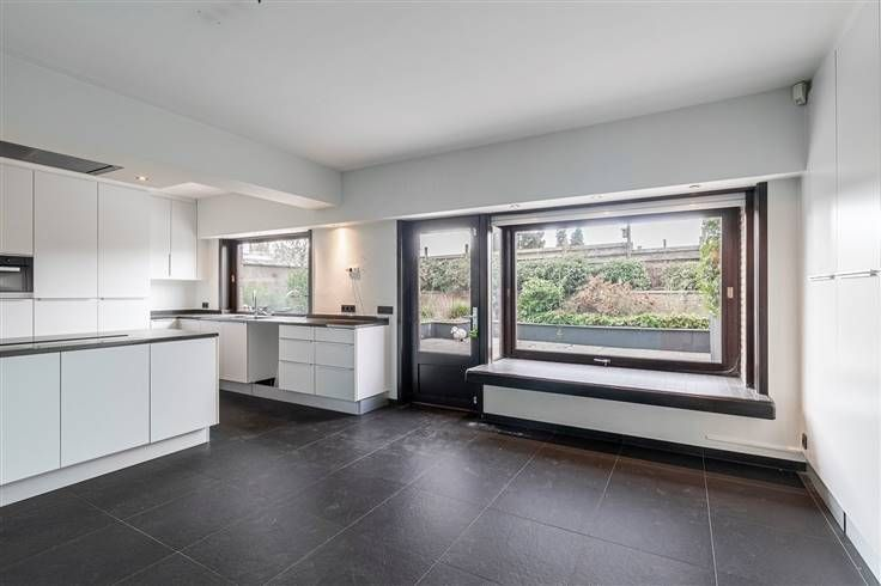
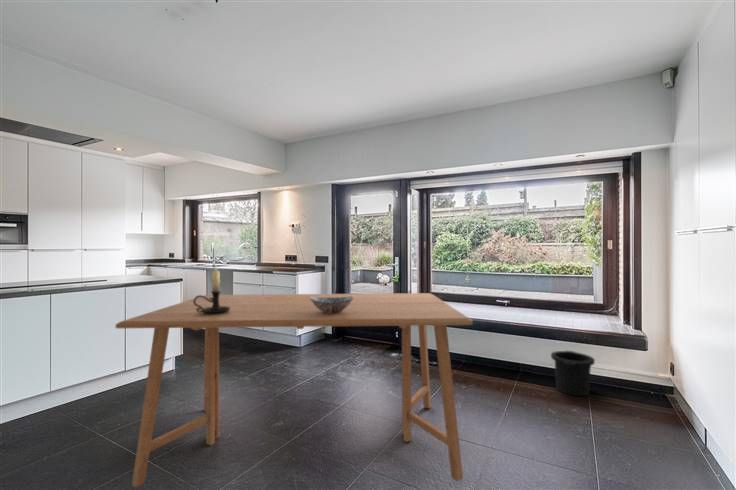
+ trash can (572, 373)
+ decorative bowl (331, 304)
+ dining table (302, 328)
+ candle holder (212, 287)
